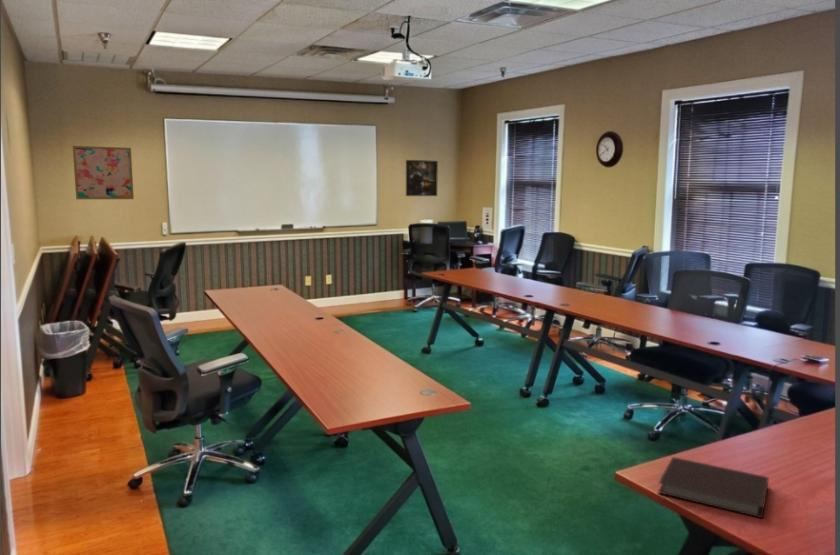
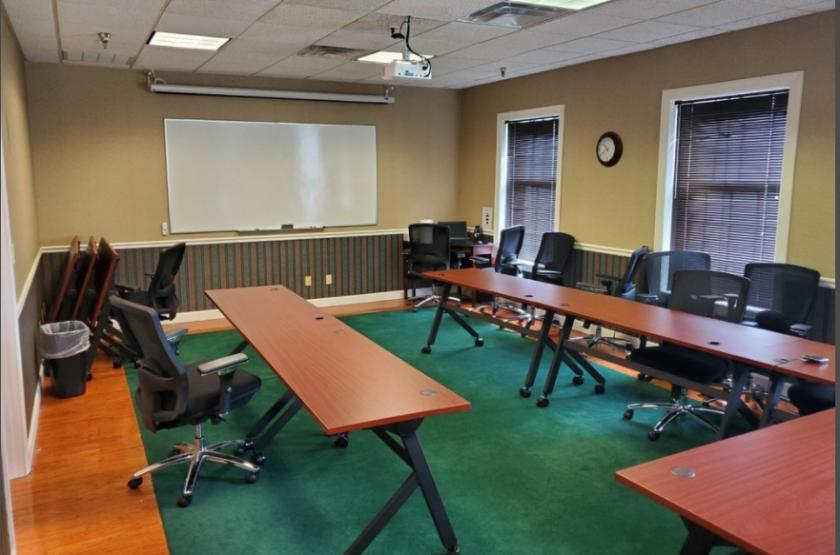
- notebook (713, 484)
- wall art (103, 173)
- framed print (421, 178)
